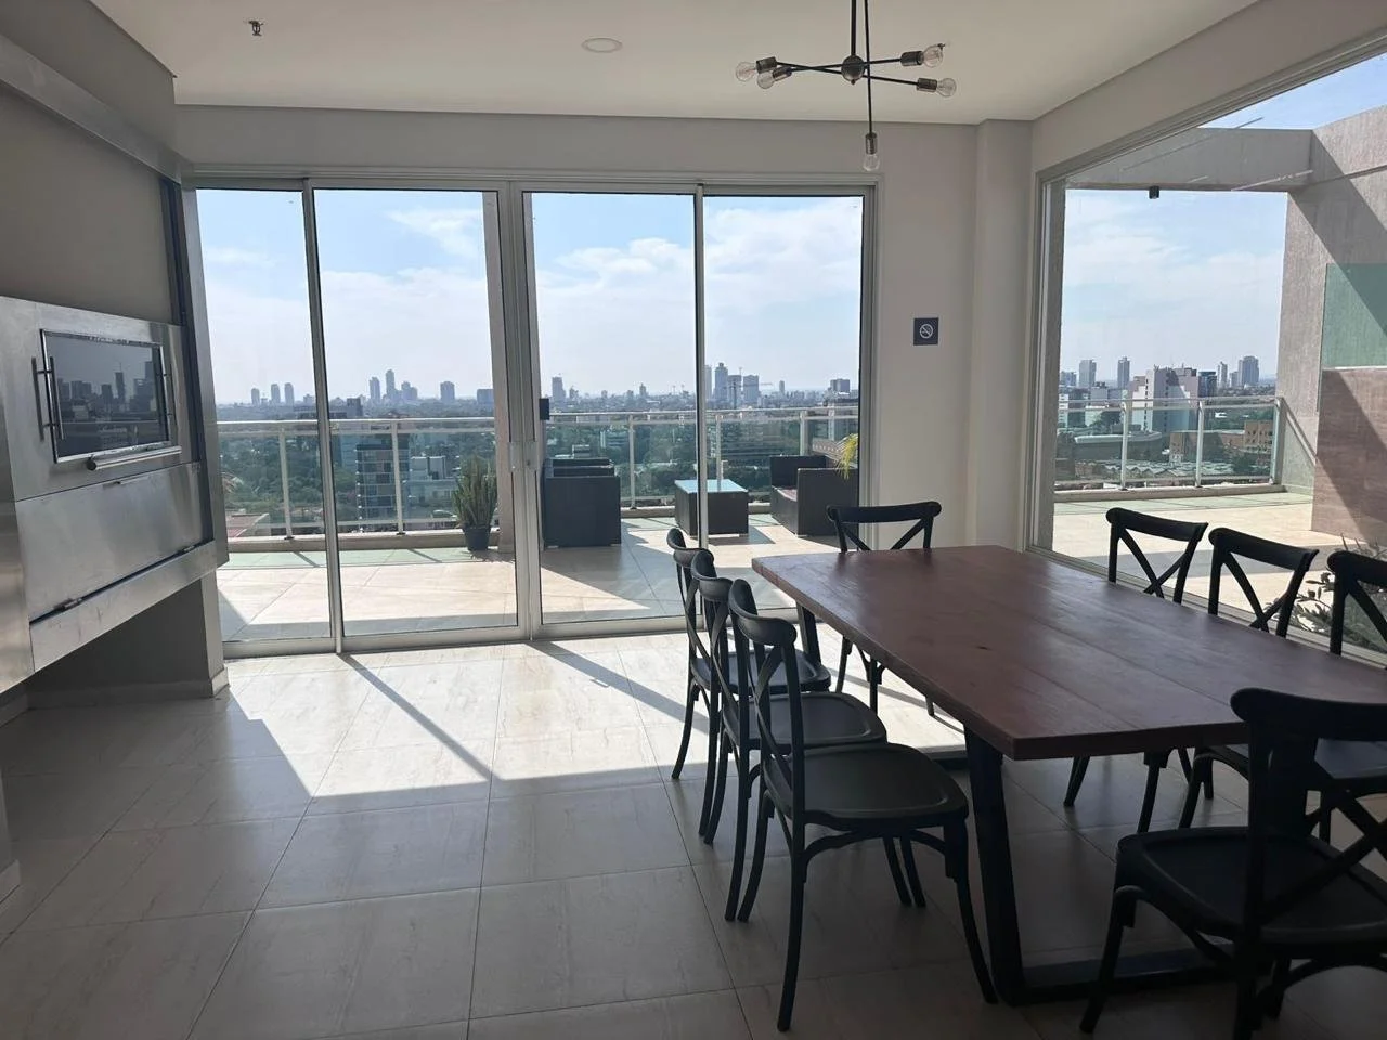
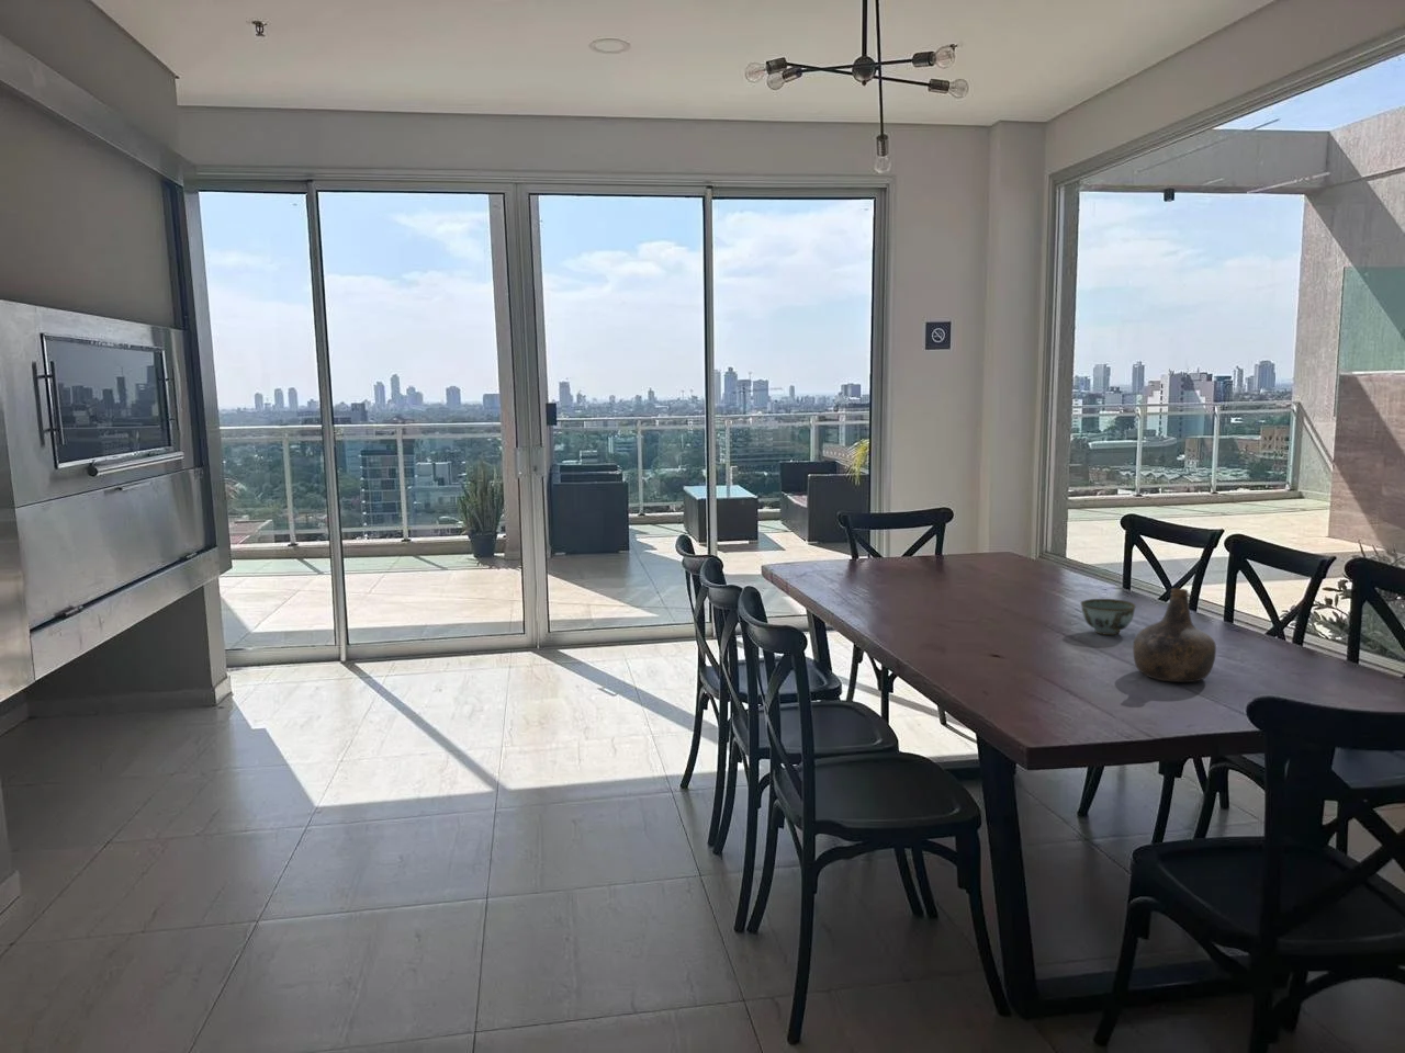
+ bowl (1107, 617)
+ bottle (1175, 632)
